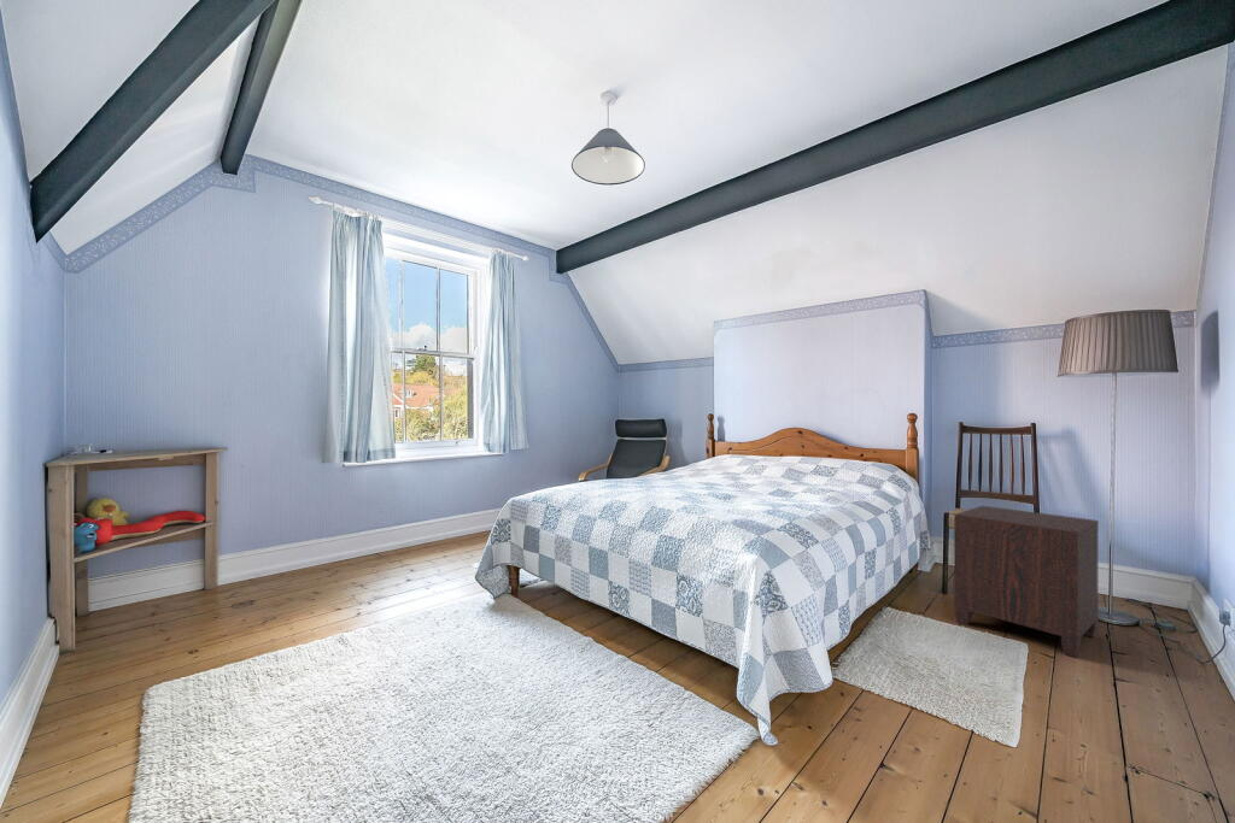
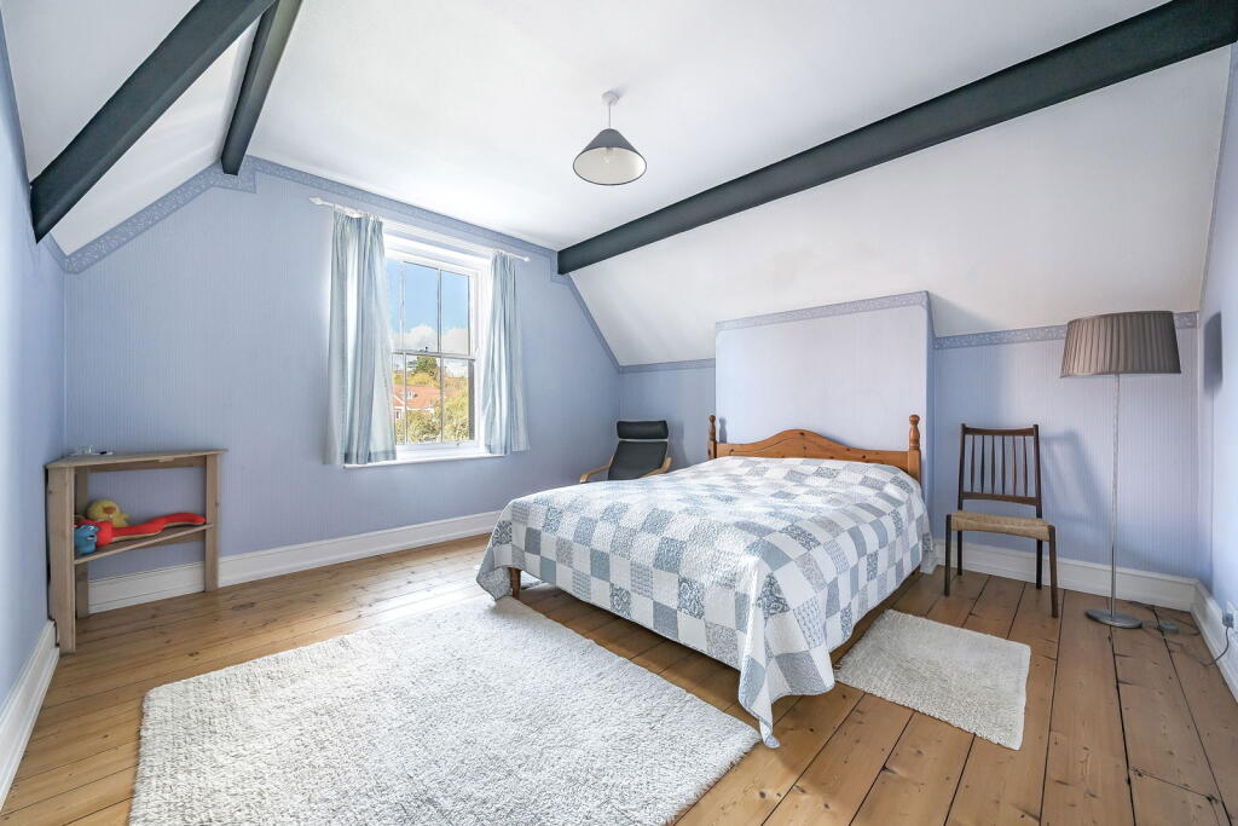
- nightstand (1024, 572)
